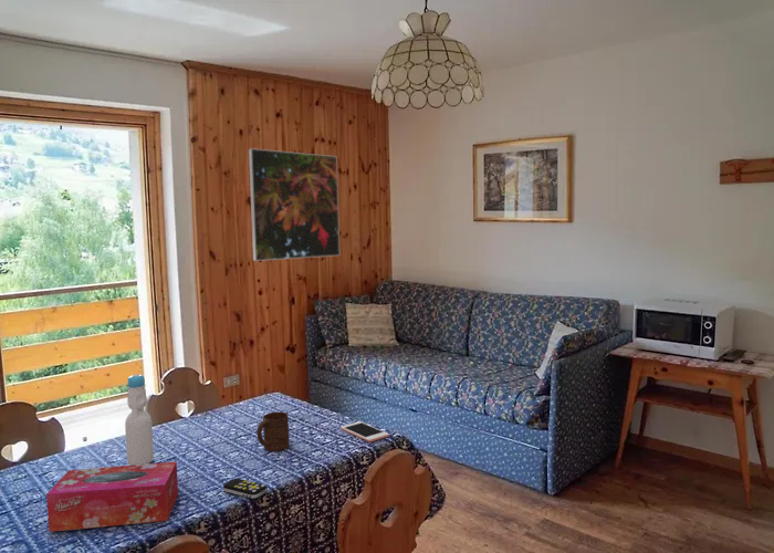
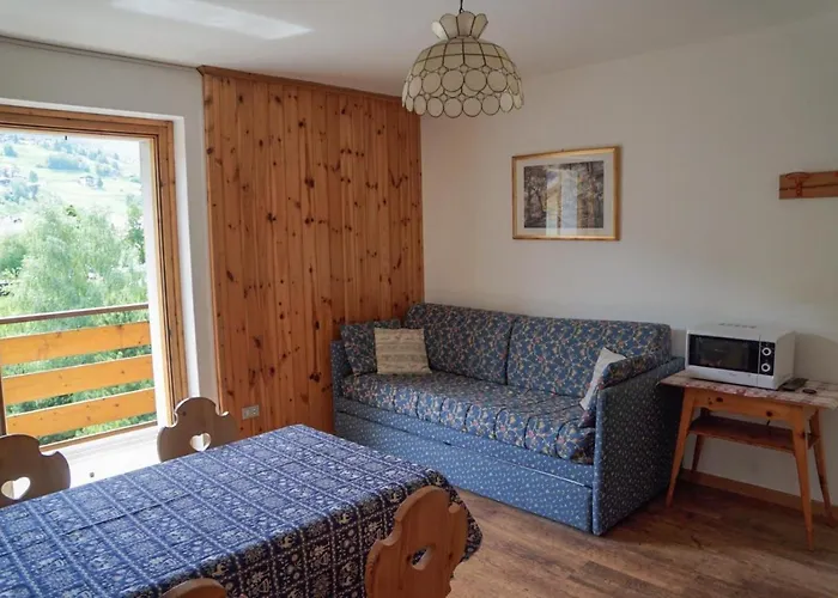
- remote control (244, 488)
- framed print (296, 206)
- tissue box (116, 494)
- bottle (138, 418)
- cup (273, 432)
- cell phone (364, 430)
